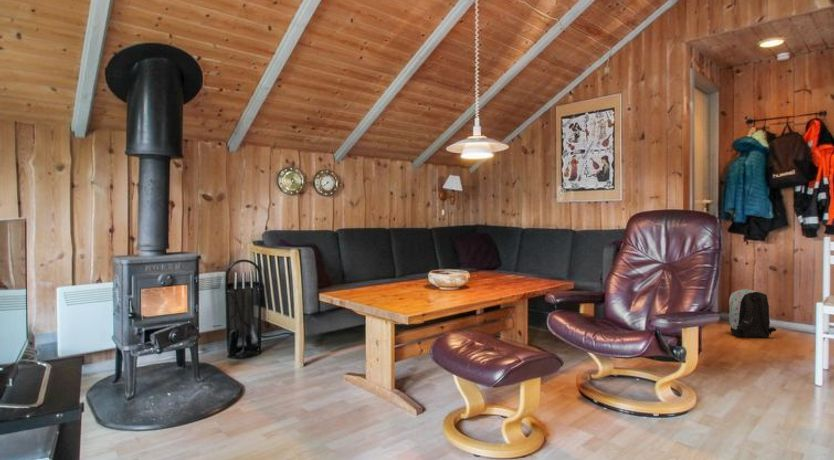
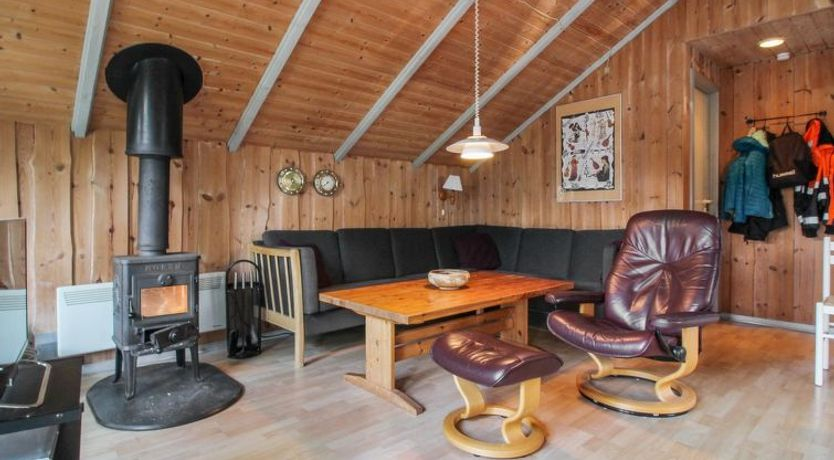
- backpack (748, 312)
